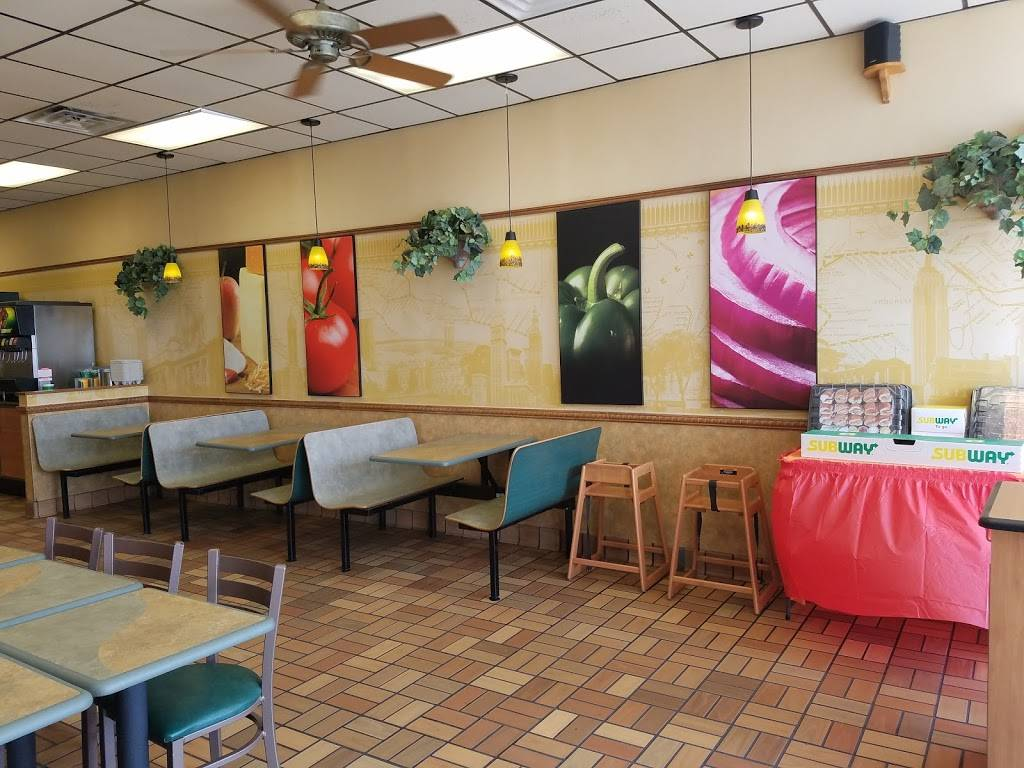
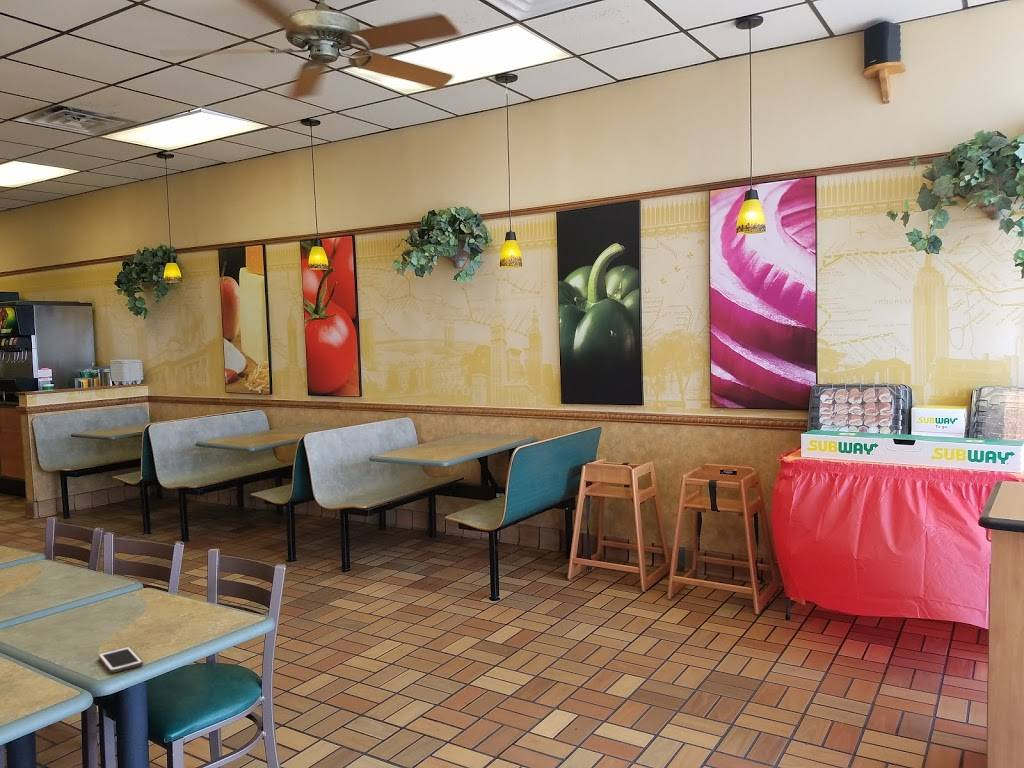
+ cell phone (120, 659)
